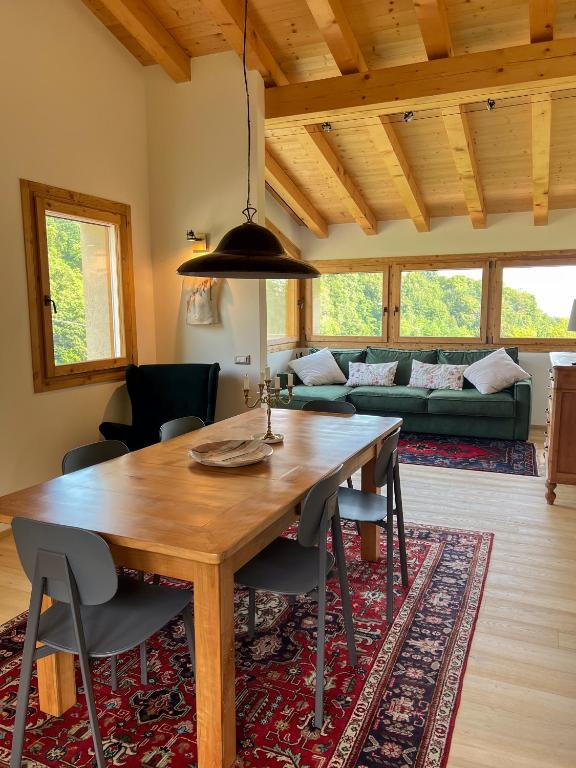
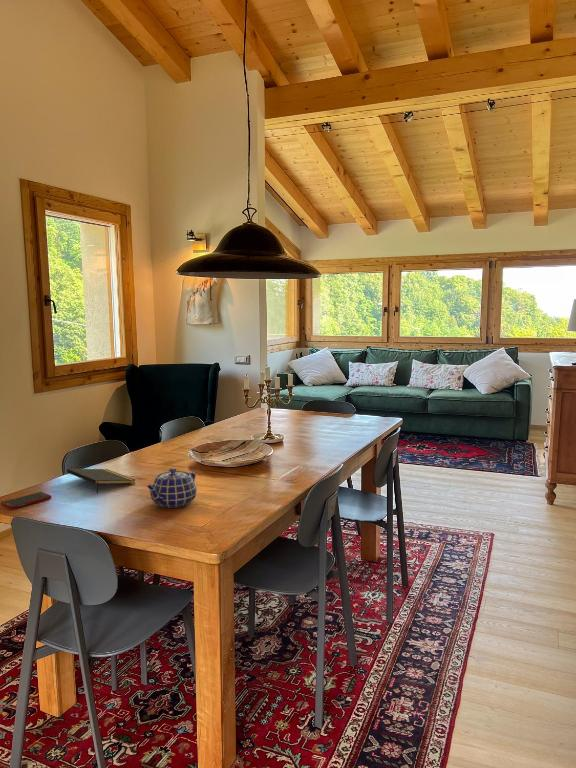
+ notepad (101, 476)
+ cell phone (26, 500)
+ teapot (171, 486)
